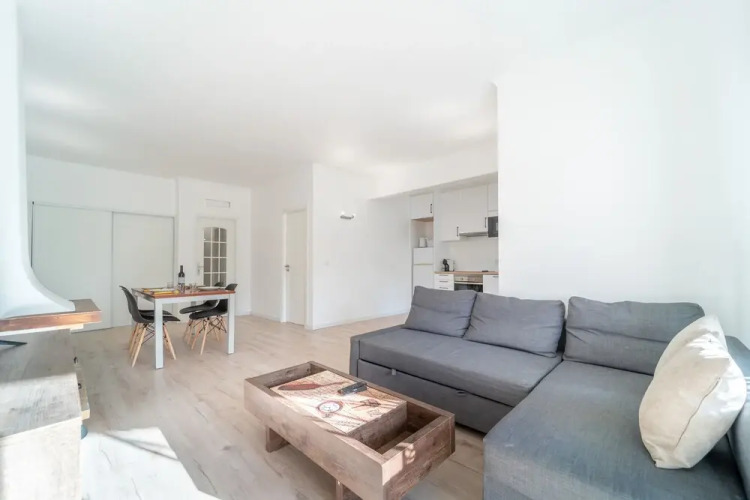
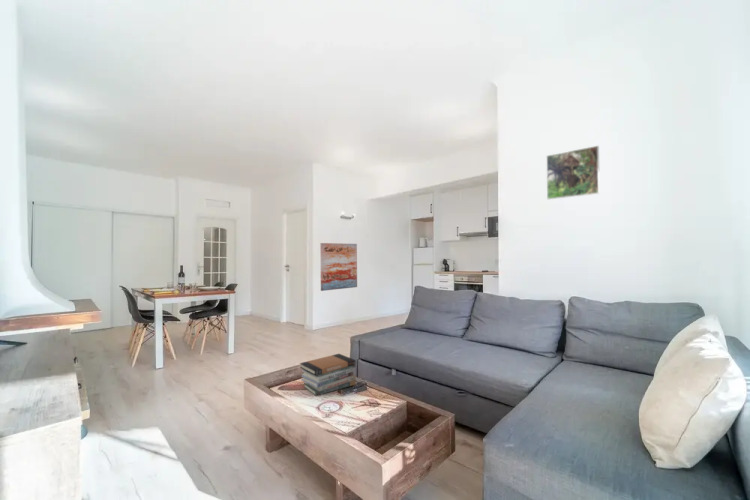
+ wall art (339, 266)
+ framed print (571, 173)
+ book stack (328, 373)
